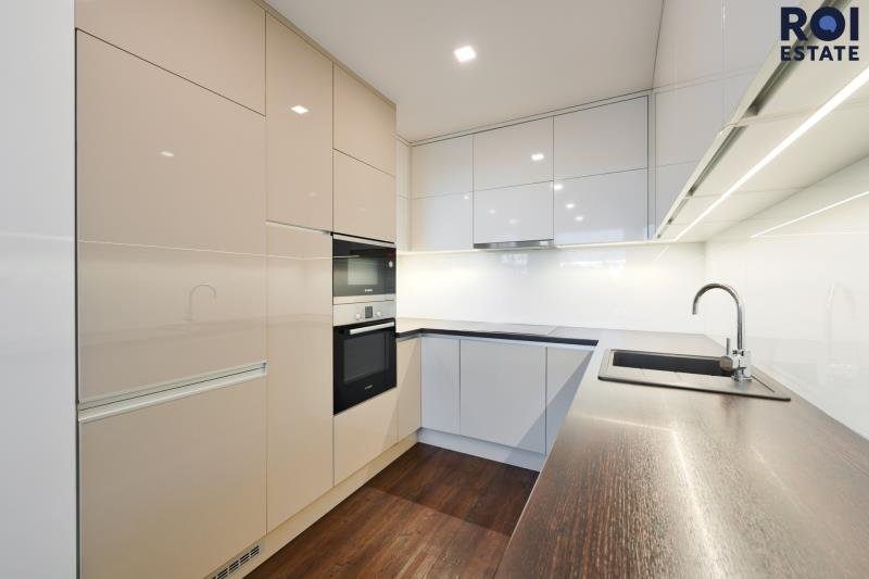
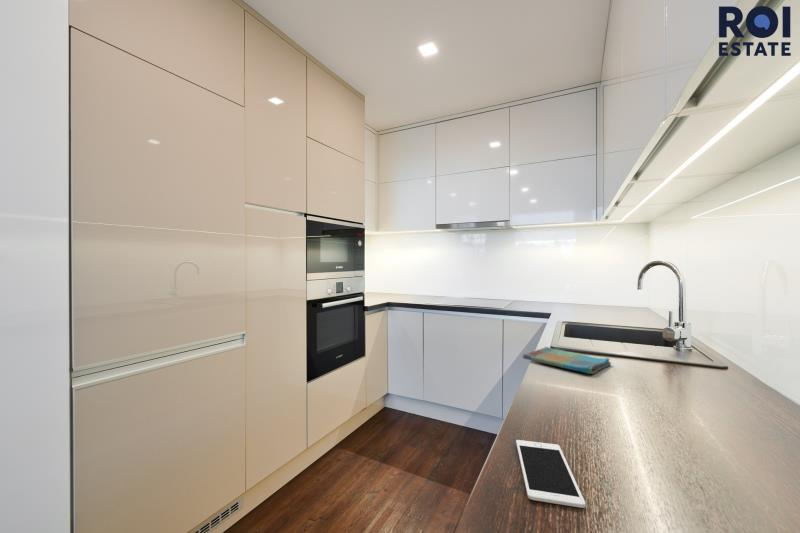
+ cell phone (545, 468)
+ dish towel (565, 358)
